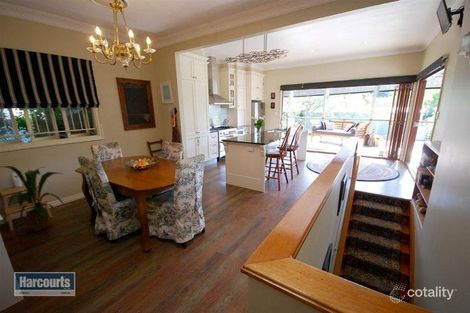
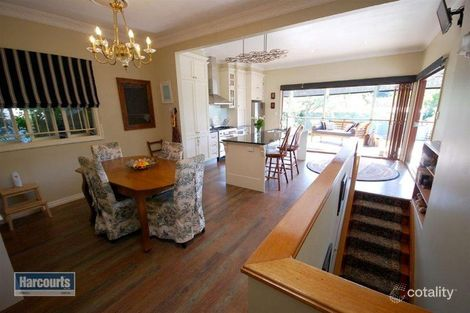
- house plant (42, 195)
